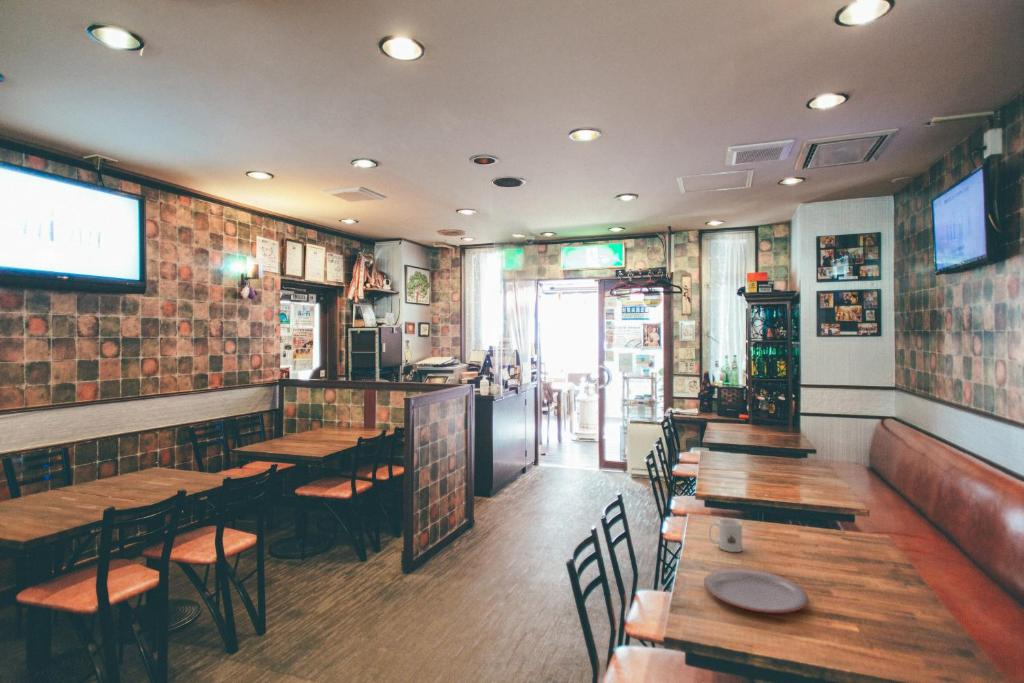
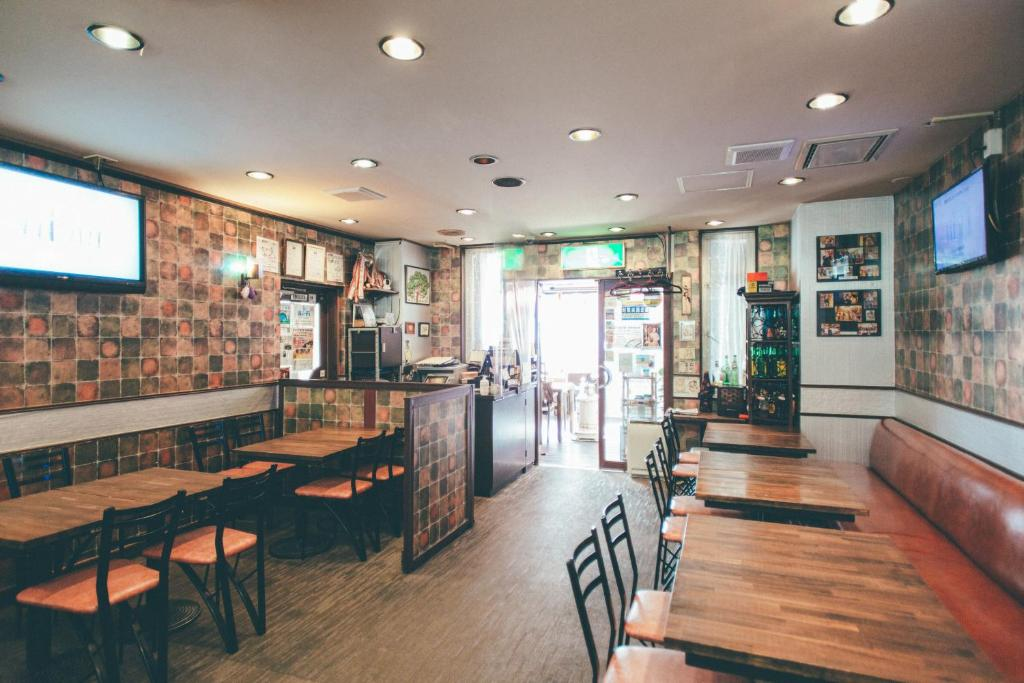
- plate (754, 591)
- mug (725, 534)
